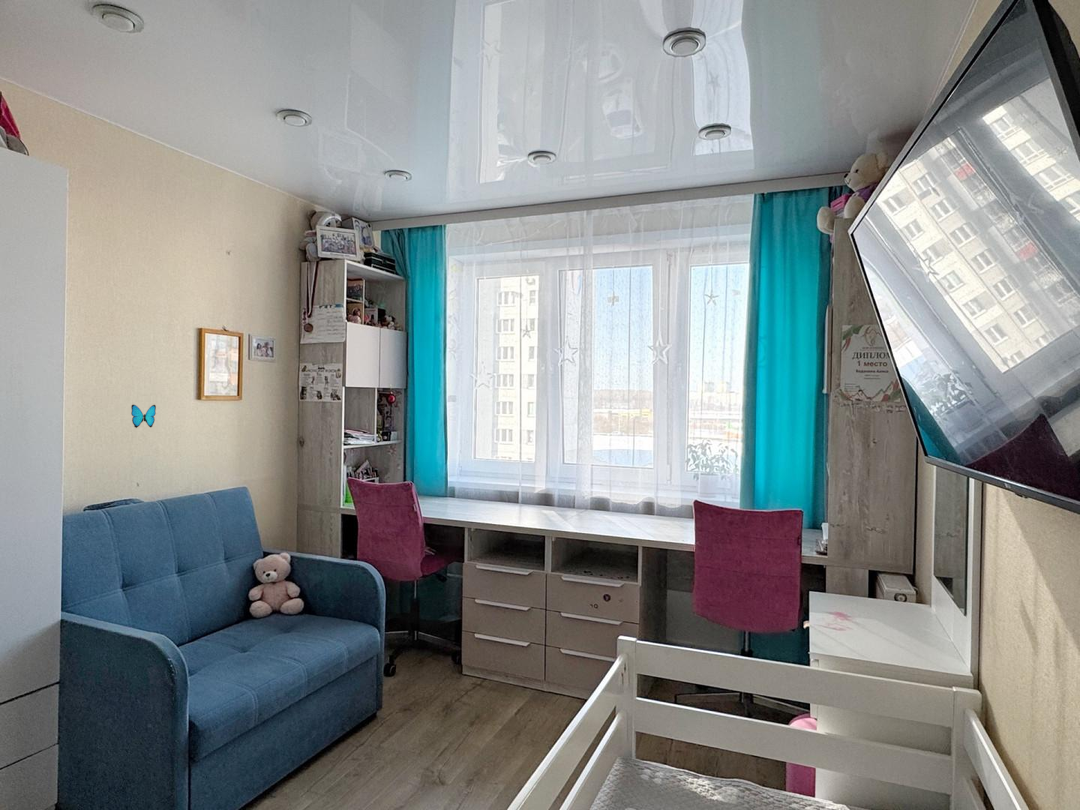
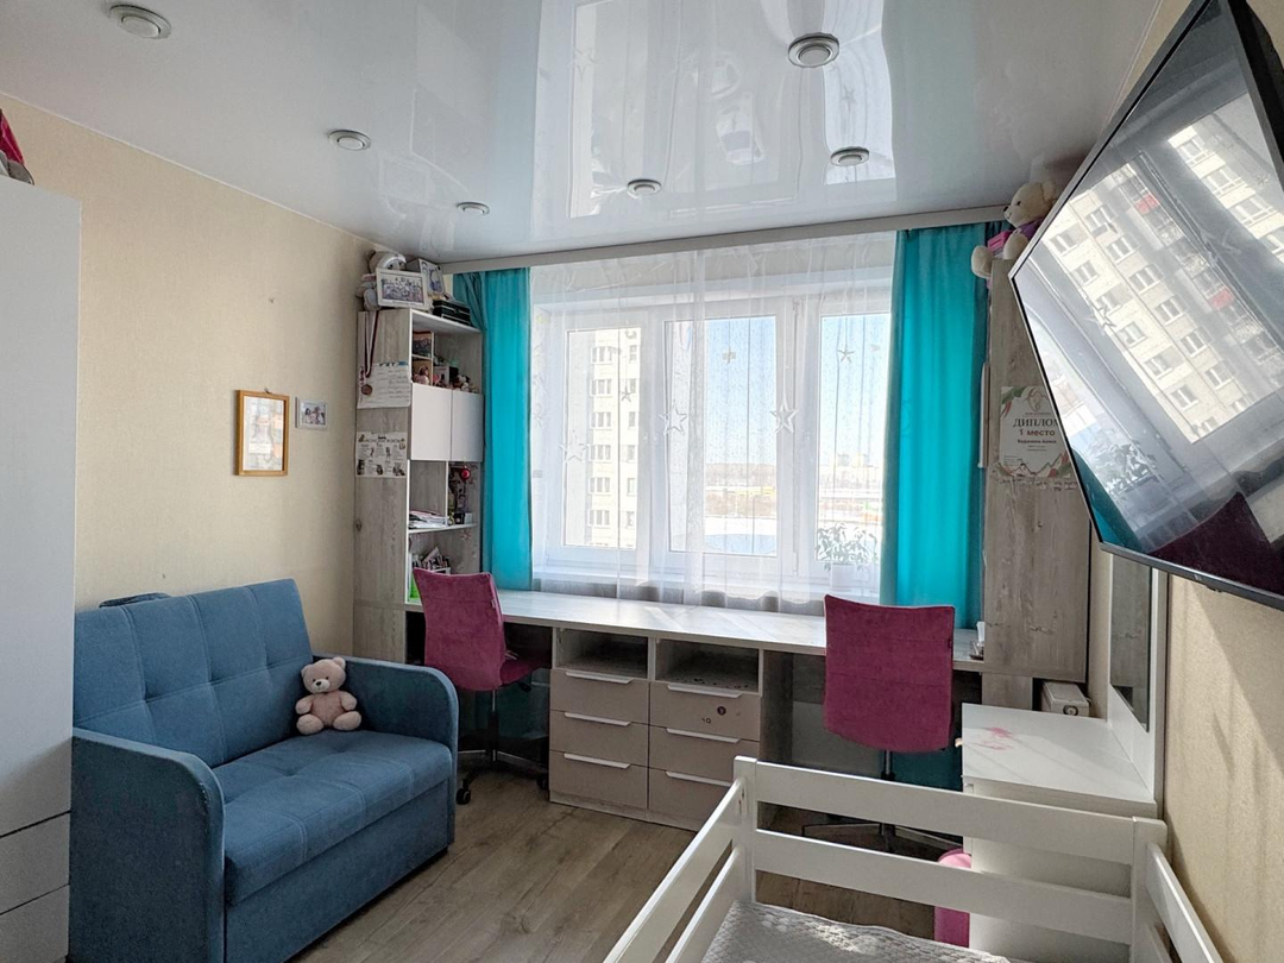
- decorative butterfly (144, 416)
